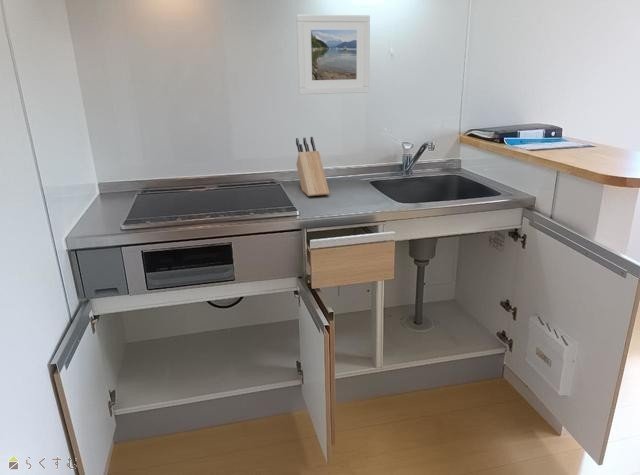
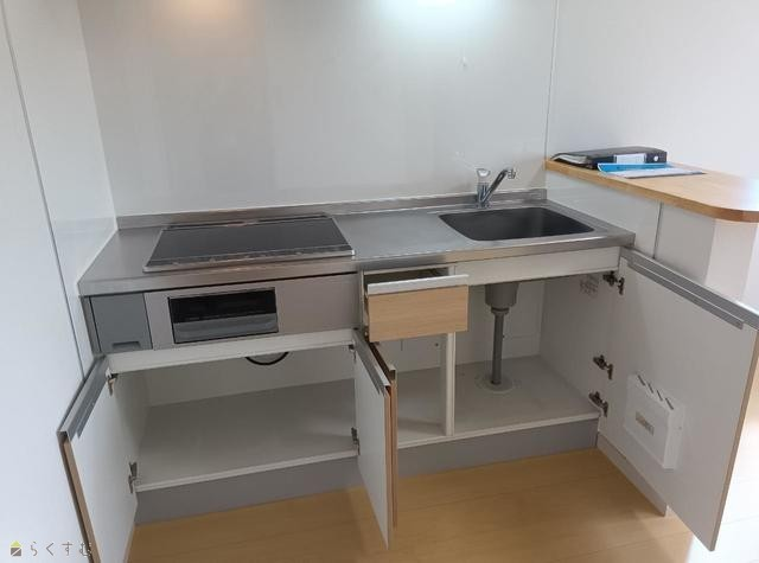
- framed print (333, 55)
- knife block (310, 164)
